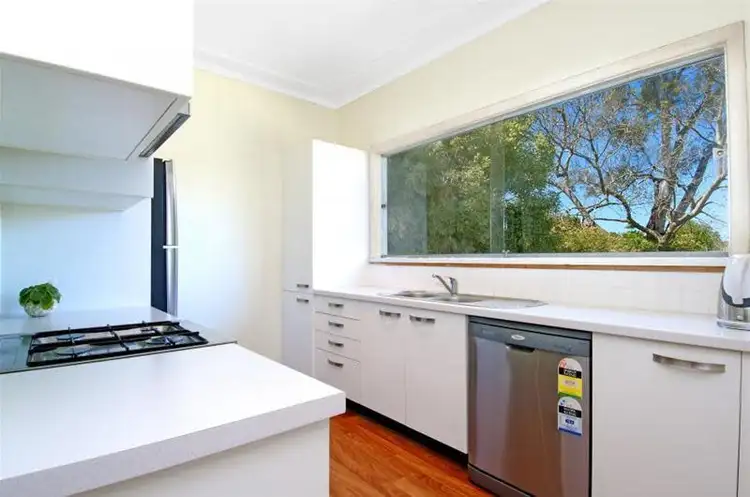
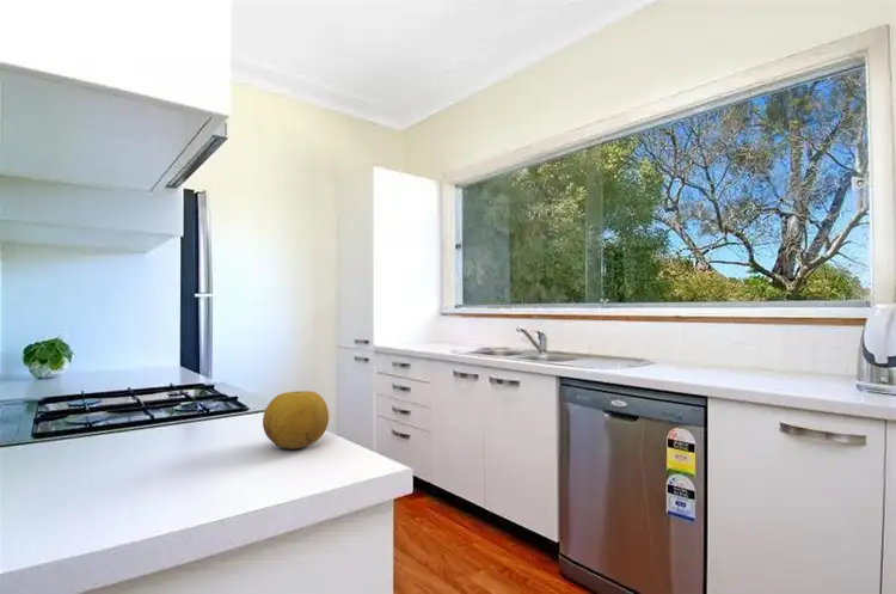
+ fruit (296, 418)
